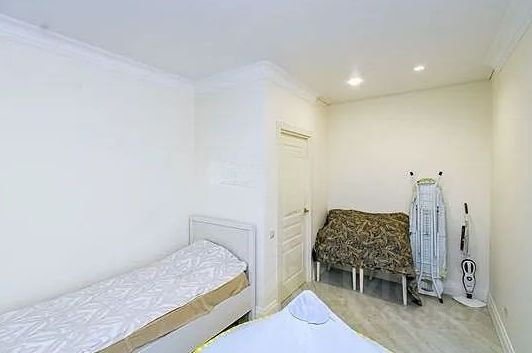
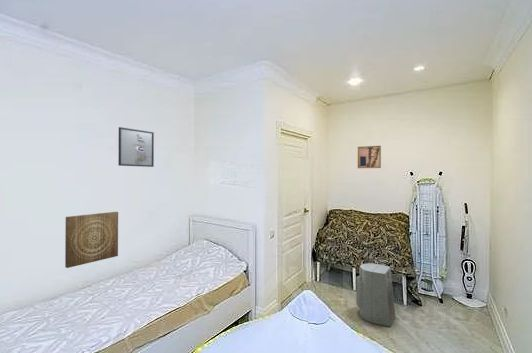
+ wall art (93, 237)
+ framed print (137, 148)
+ wall art (369, 157)
+ fan (374, 292)
